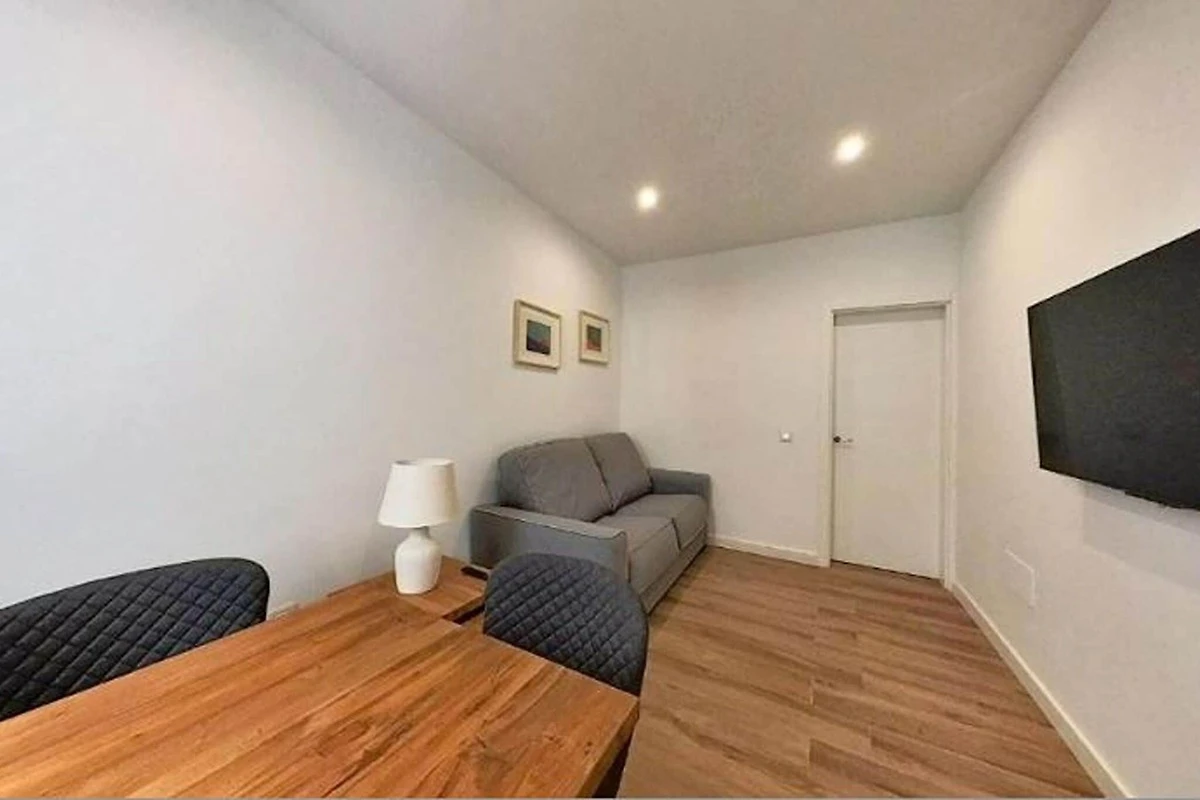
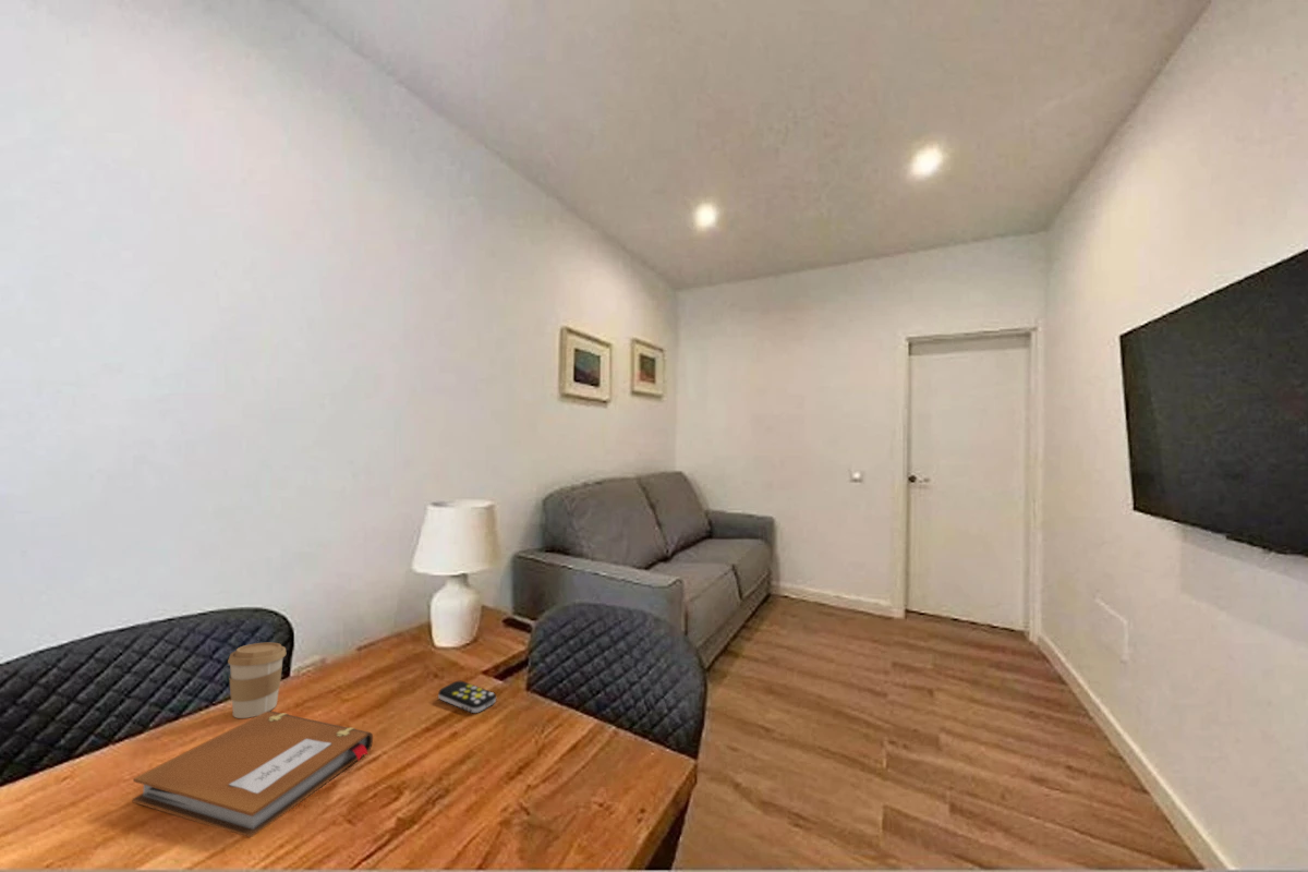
+ remote control (467, 695)
+ notebook (266, 763)
+ coffee cup (256, 677)
